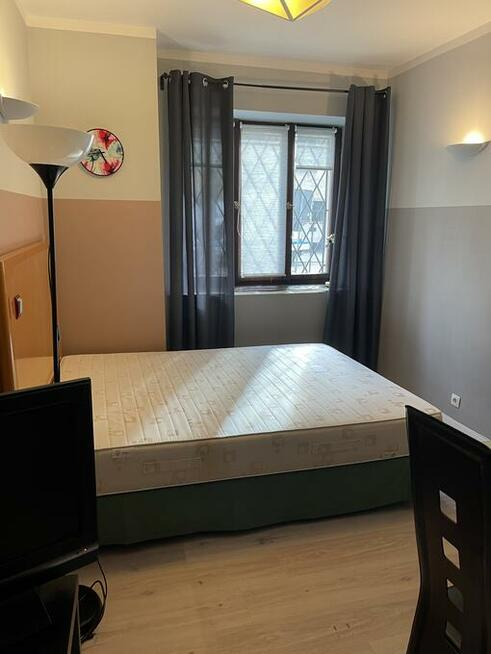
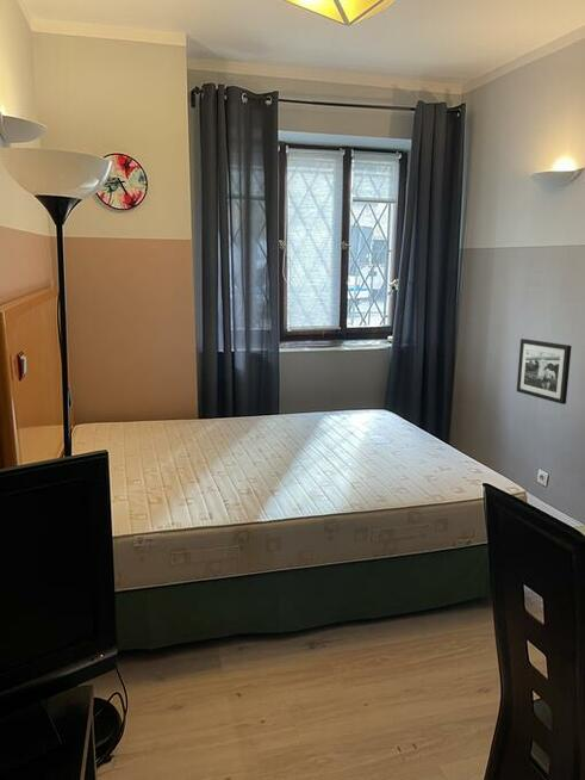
+ picture frame (542, 370)
